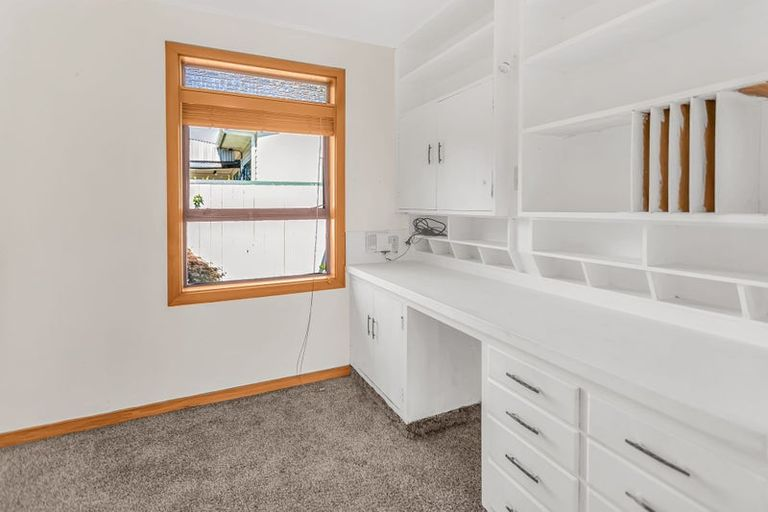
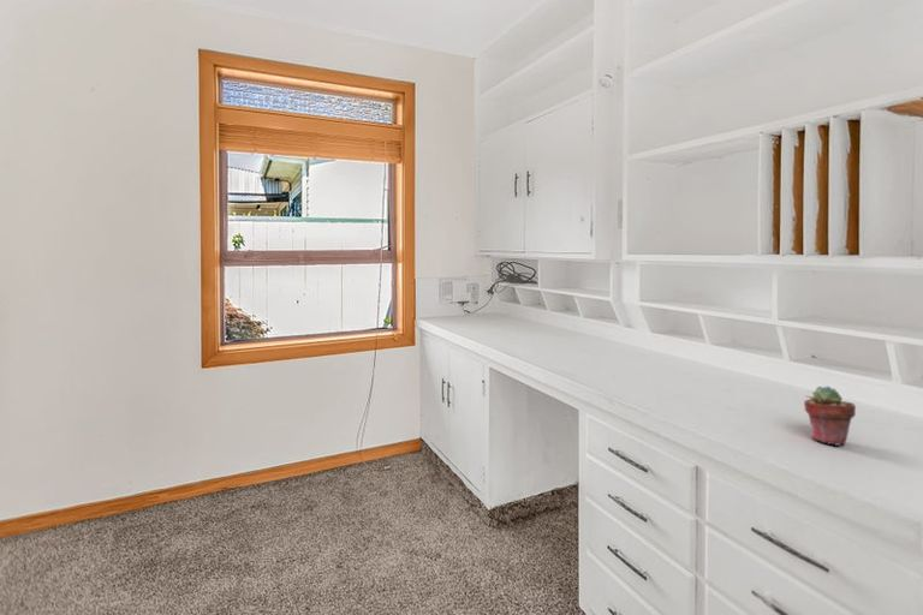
+ potted succulent (828, 413)
